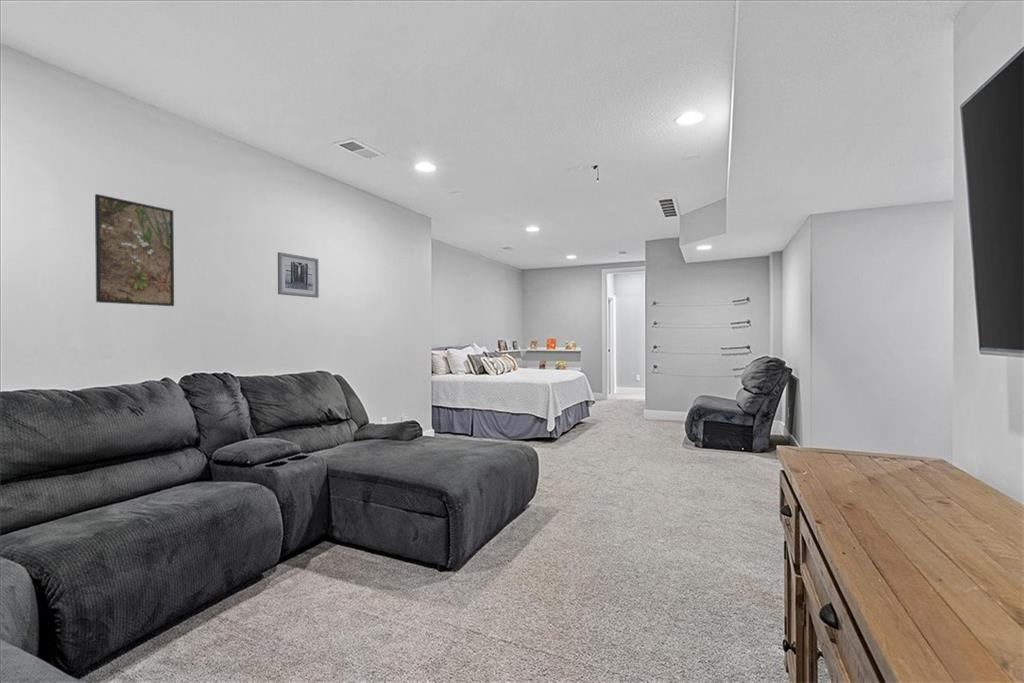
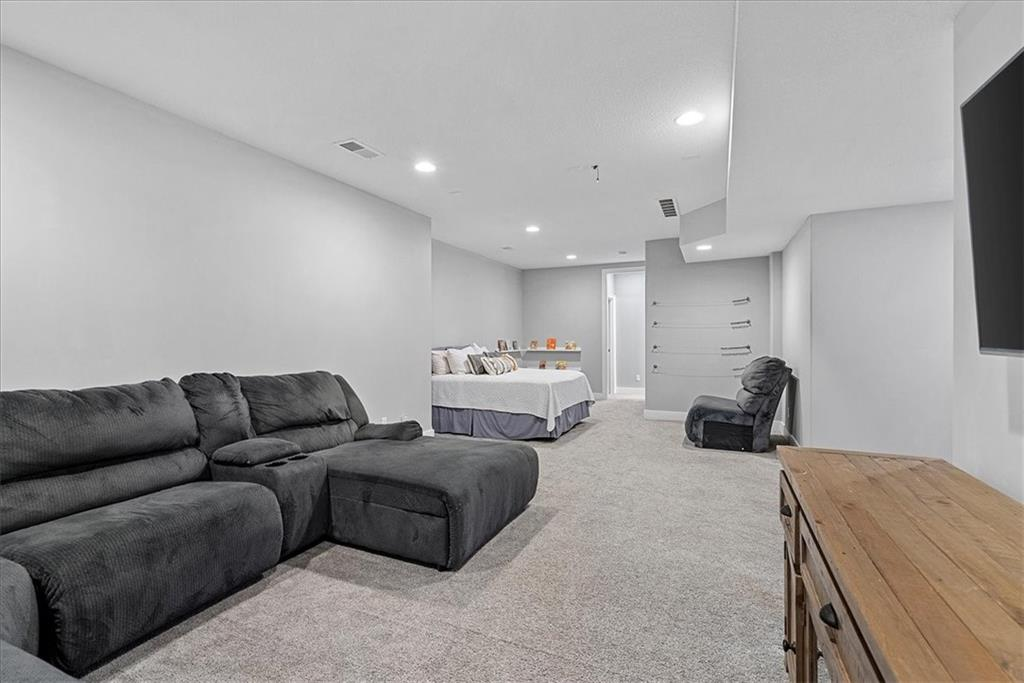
- wall art (299, 275)
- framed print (136, 253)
